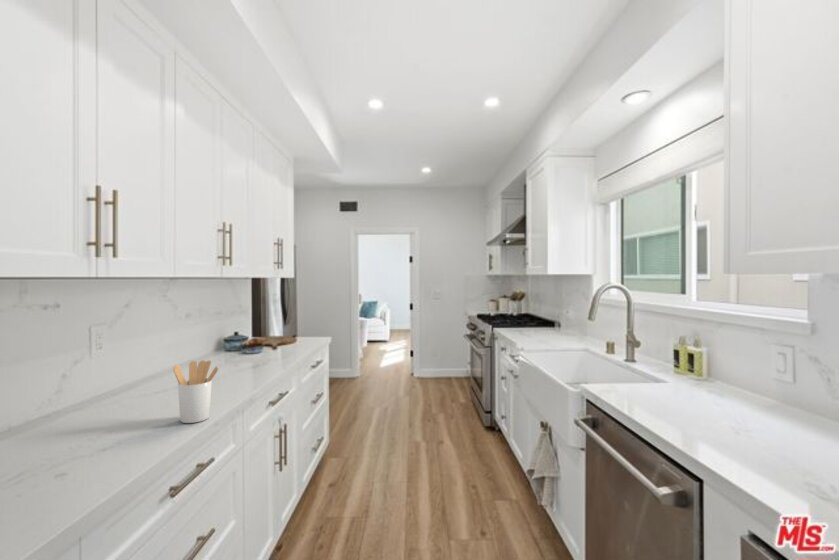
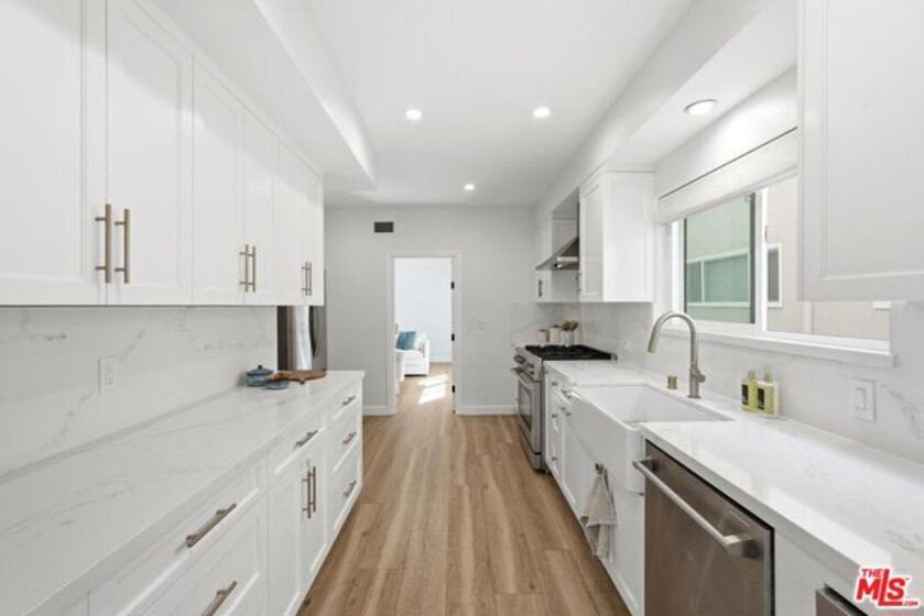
- utensil holder (196, 388)
